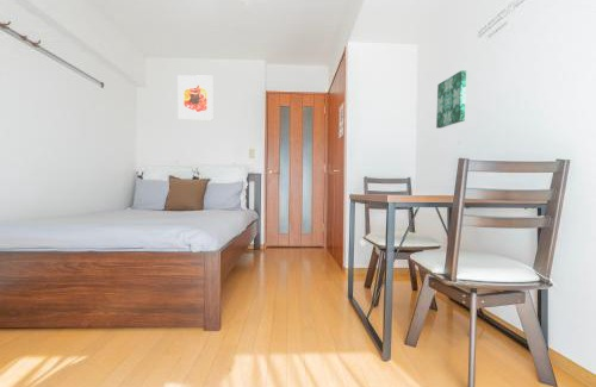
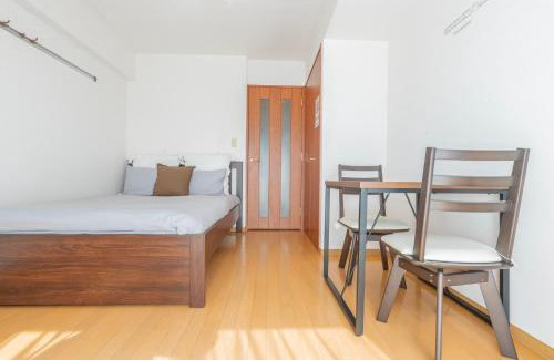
- wall art (449, 101)
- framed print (195, 96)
